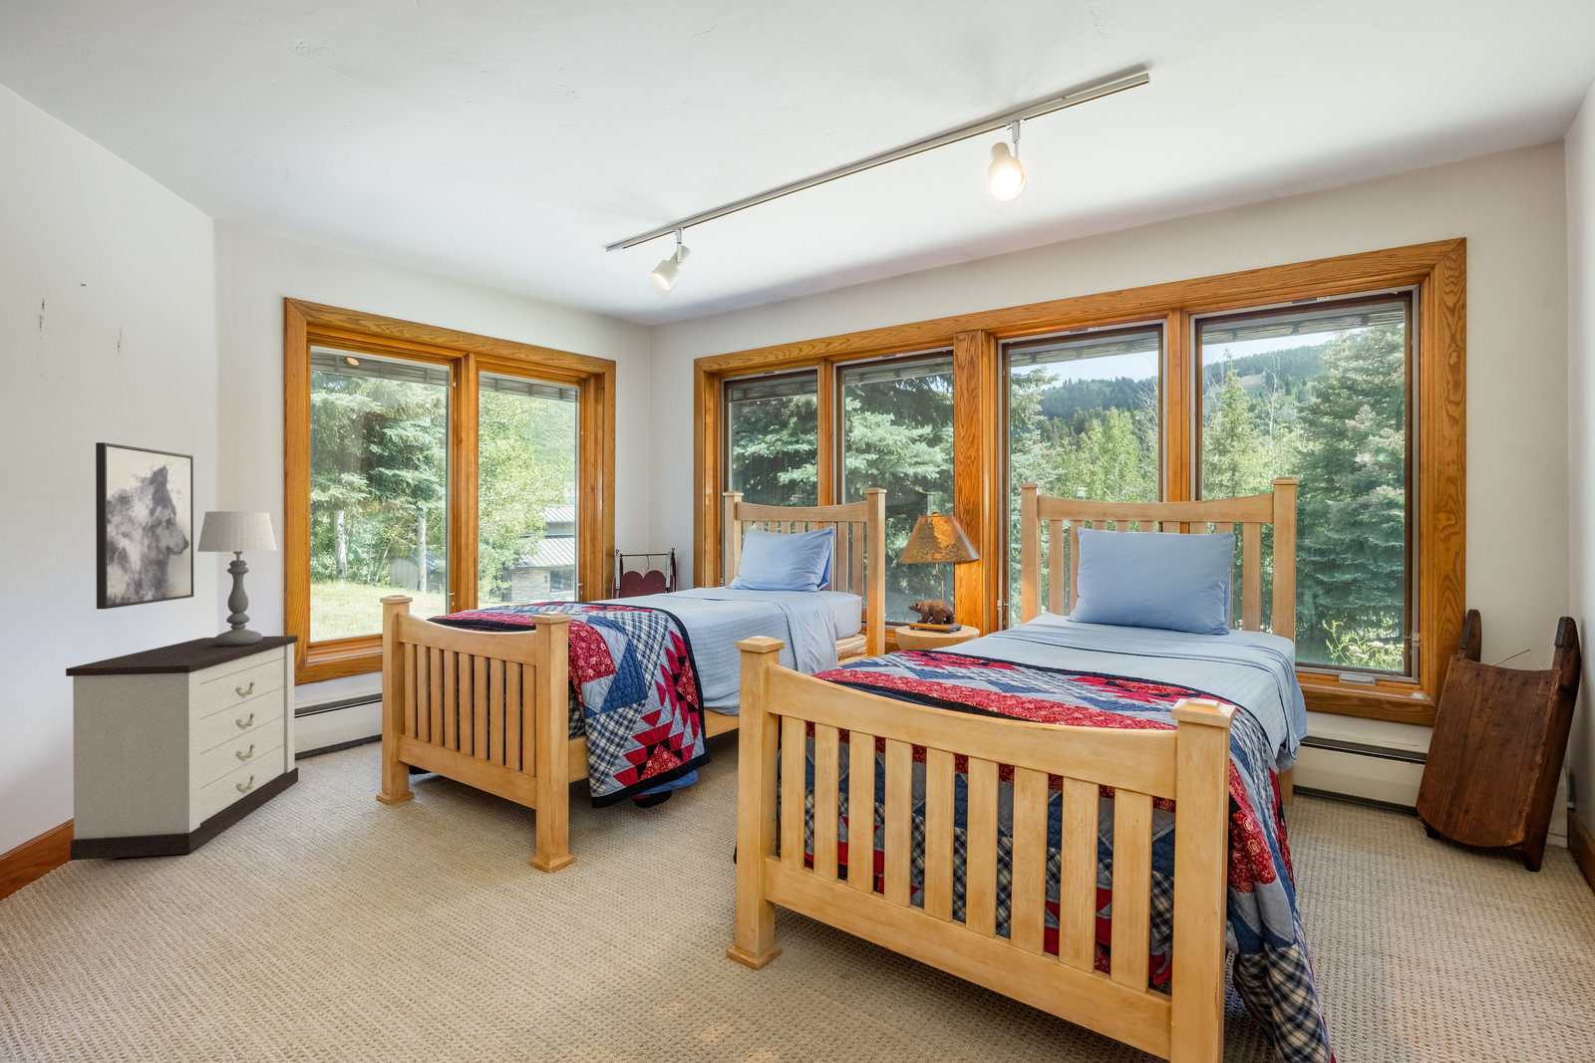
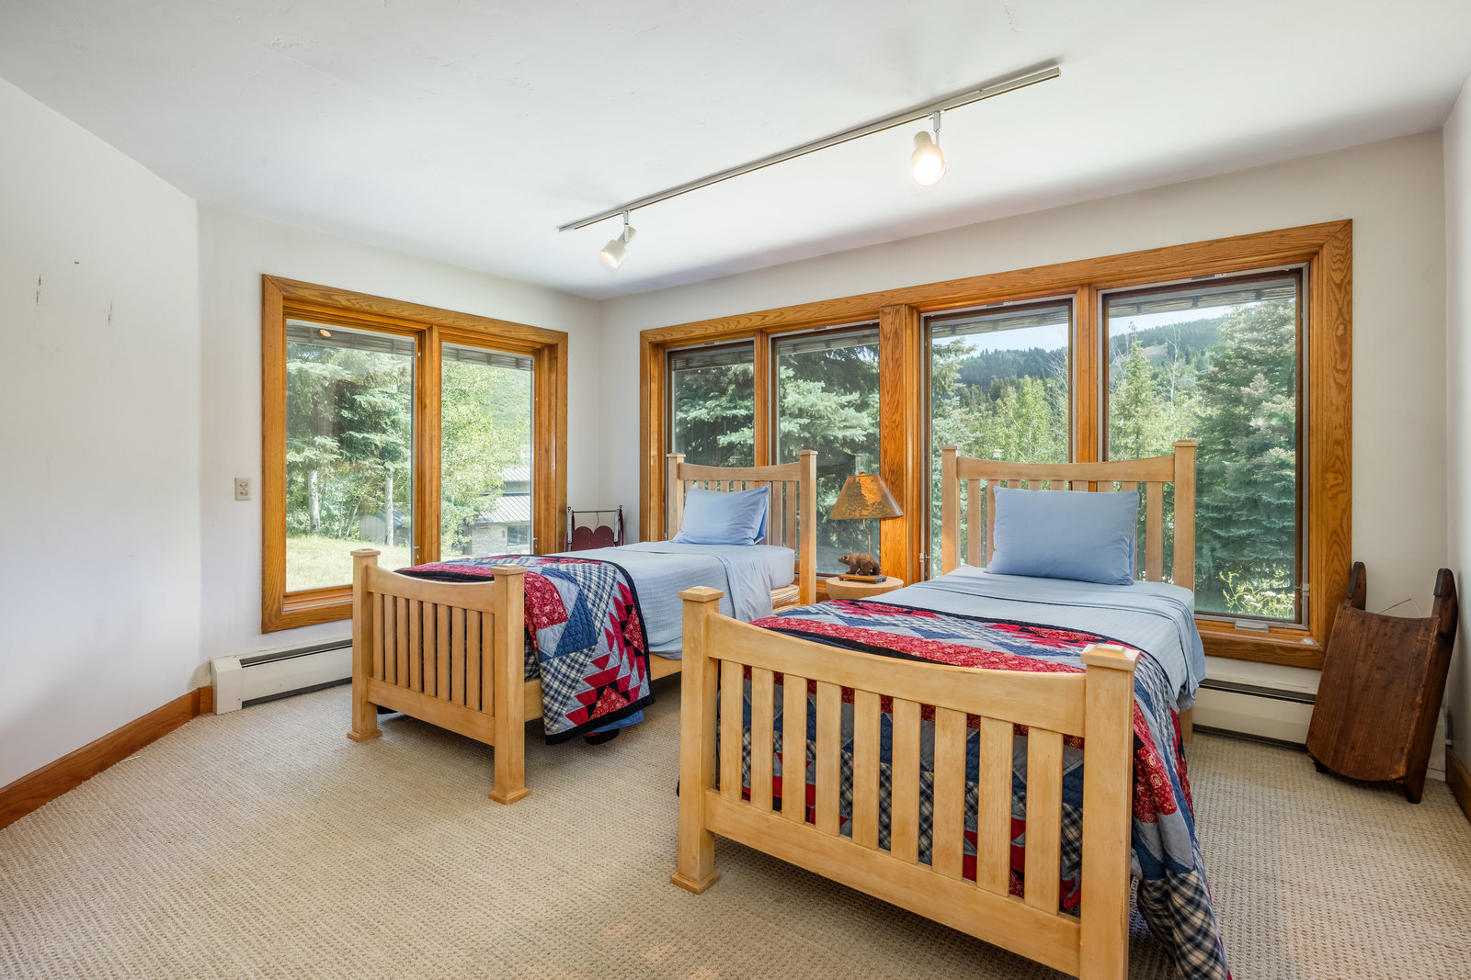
- nightstand (198, 732)
- wall art (148, 526)
- table lamp (237, 577)
